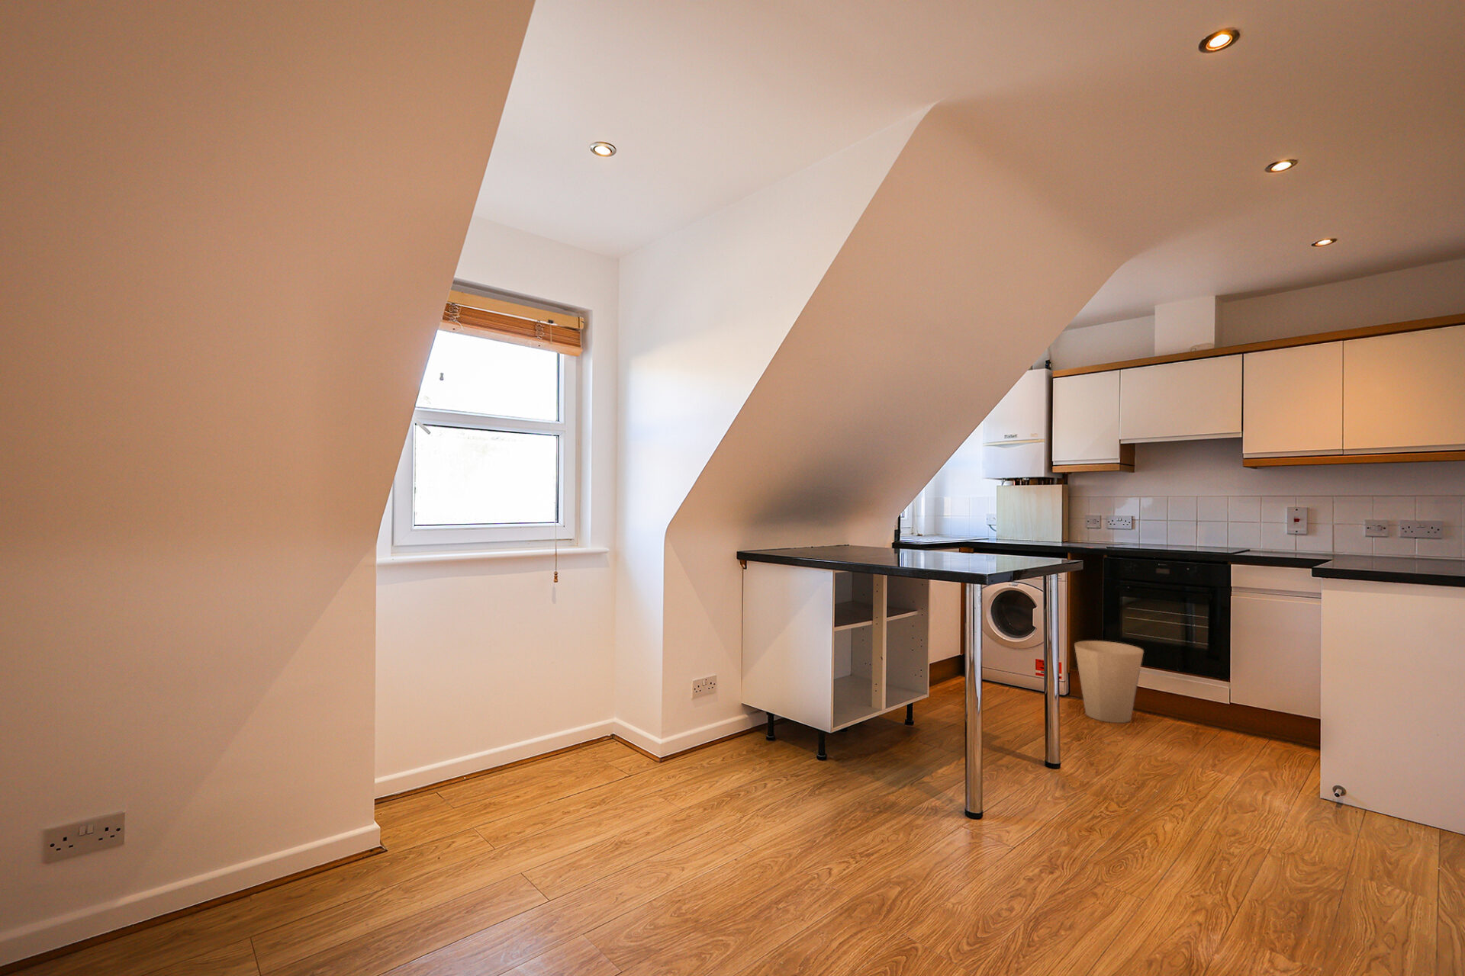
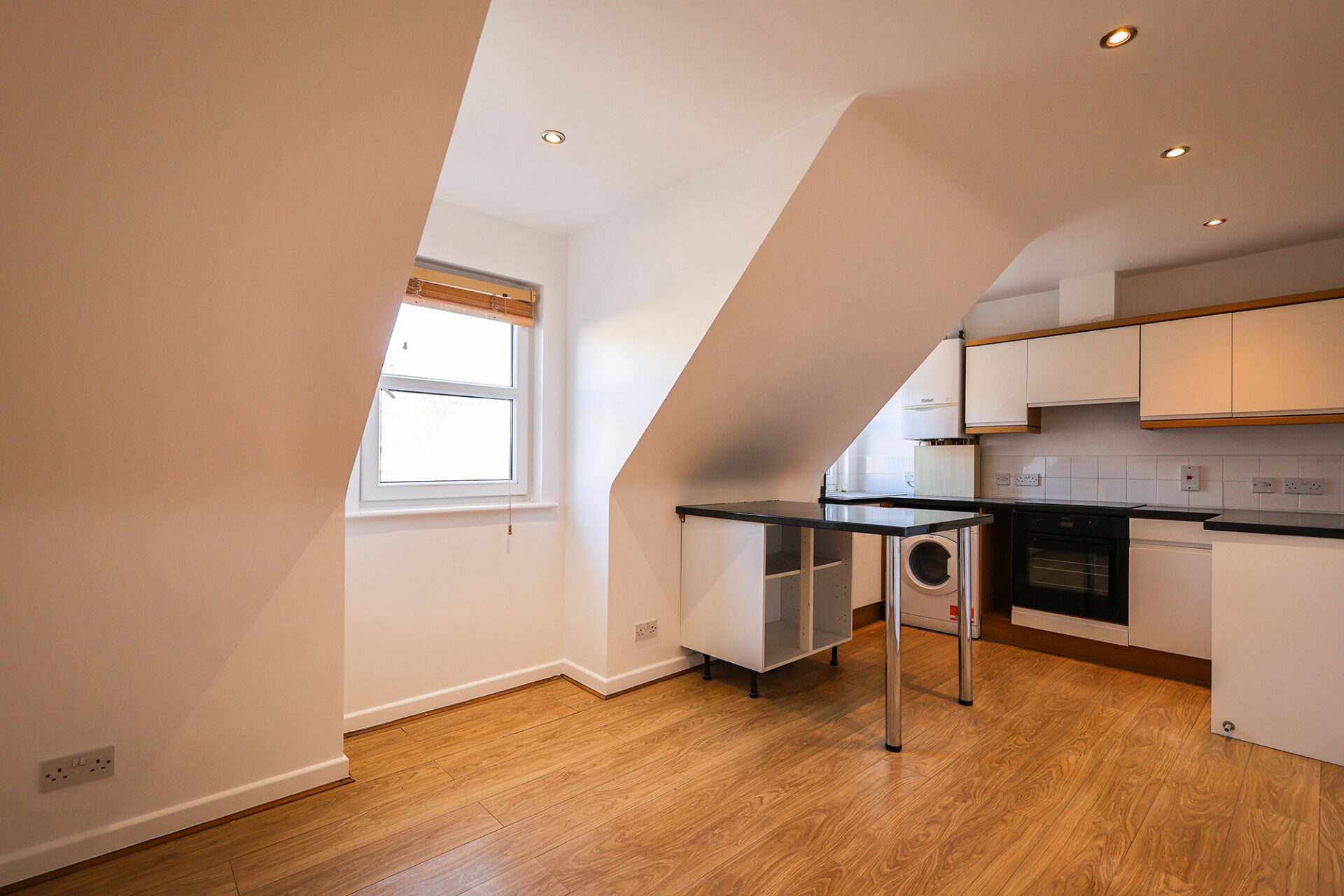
- trash can (1107, 682)
